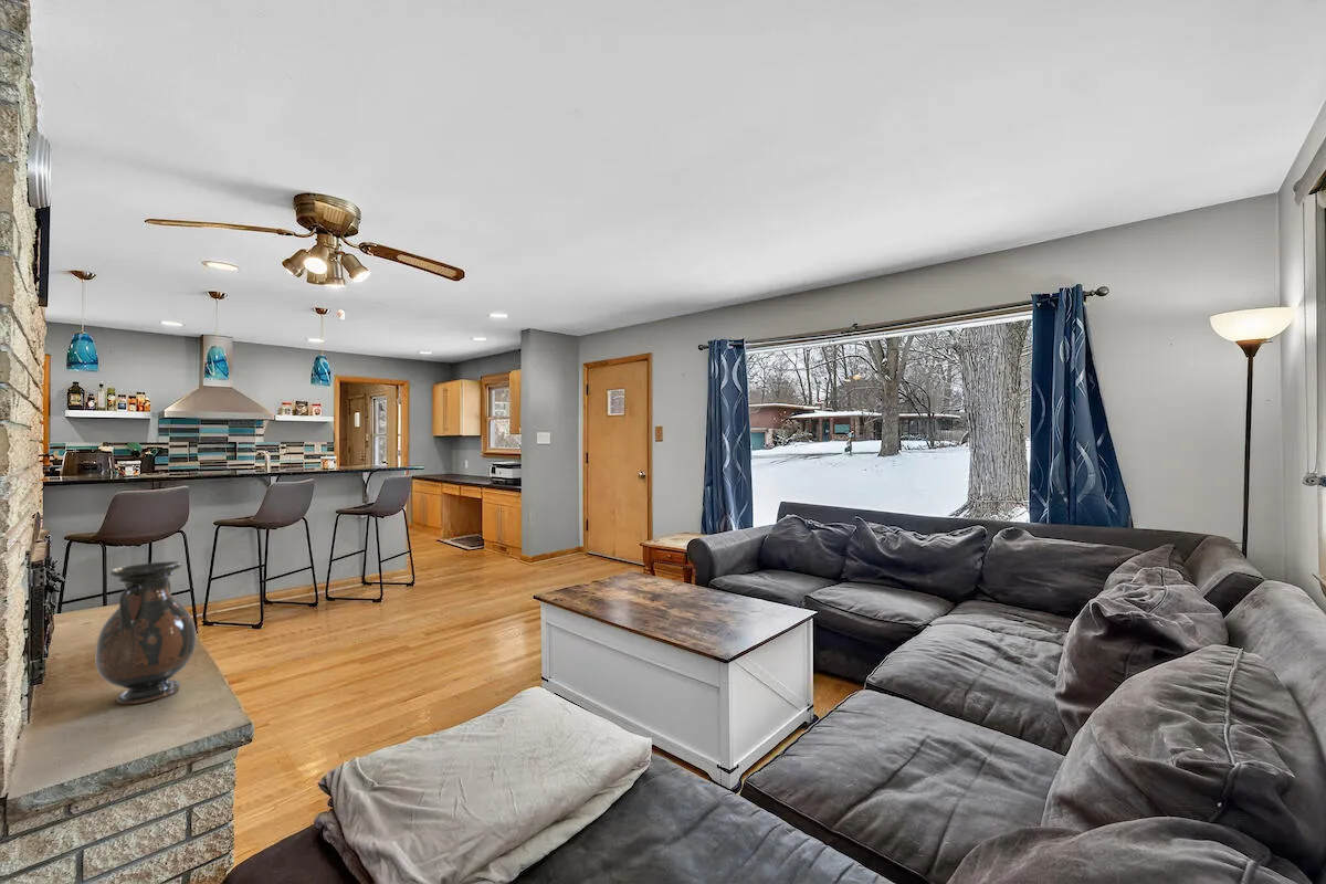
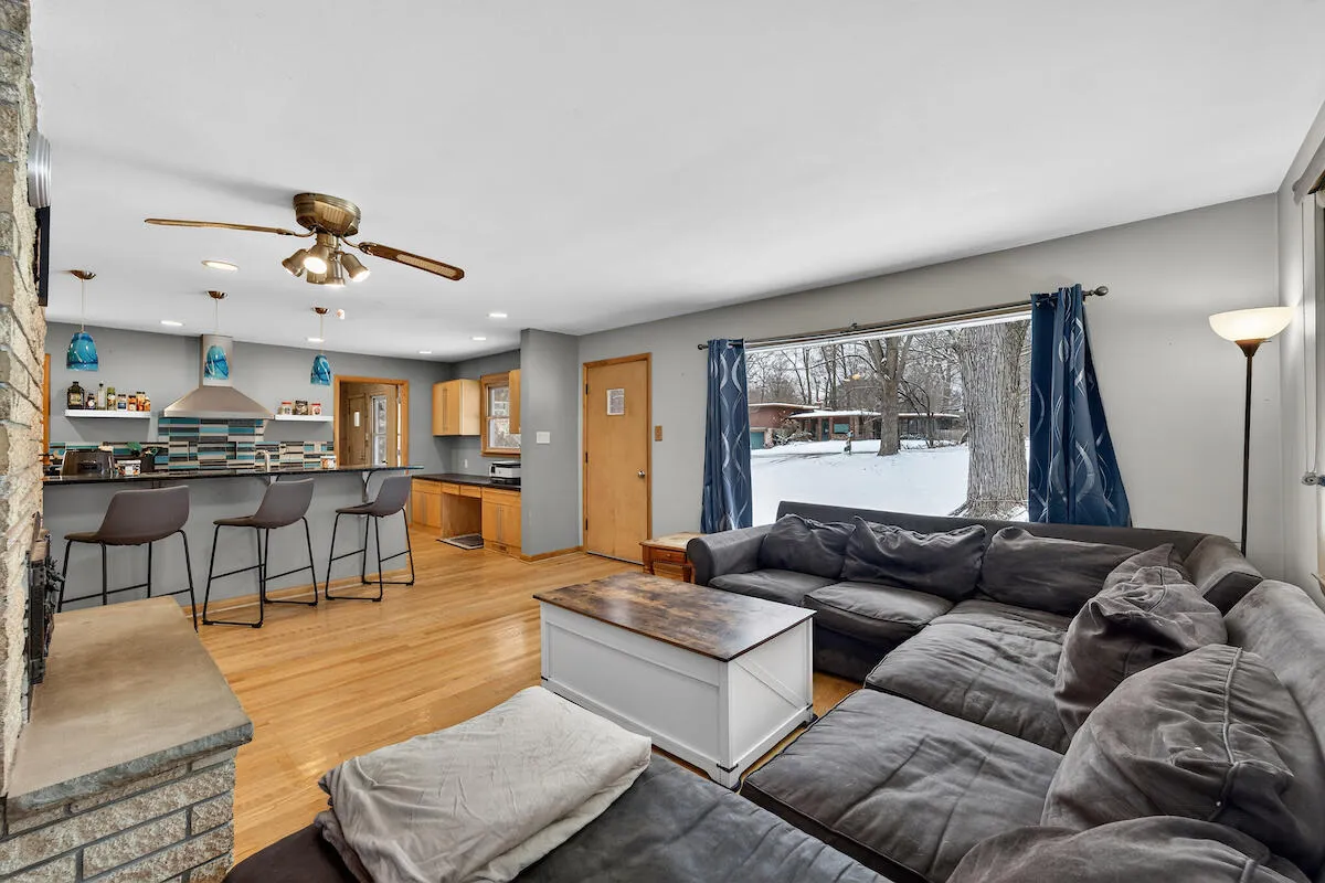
- vase (147, 629)
